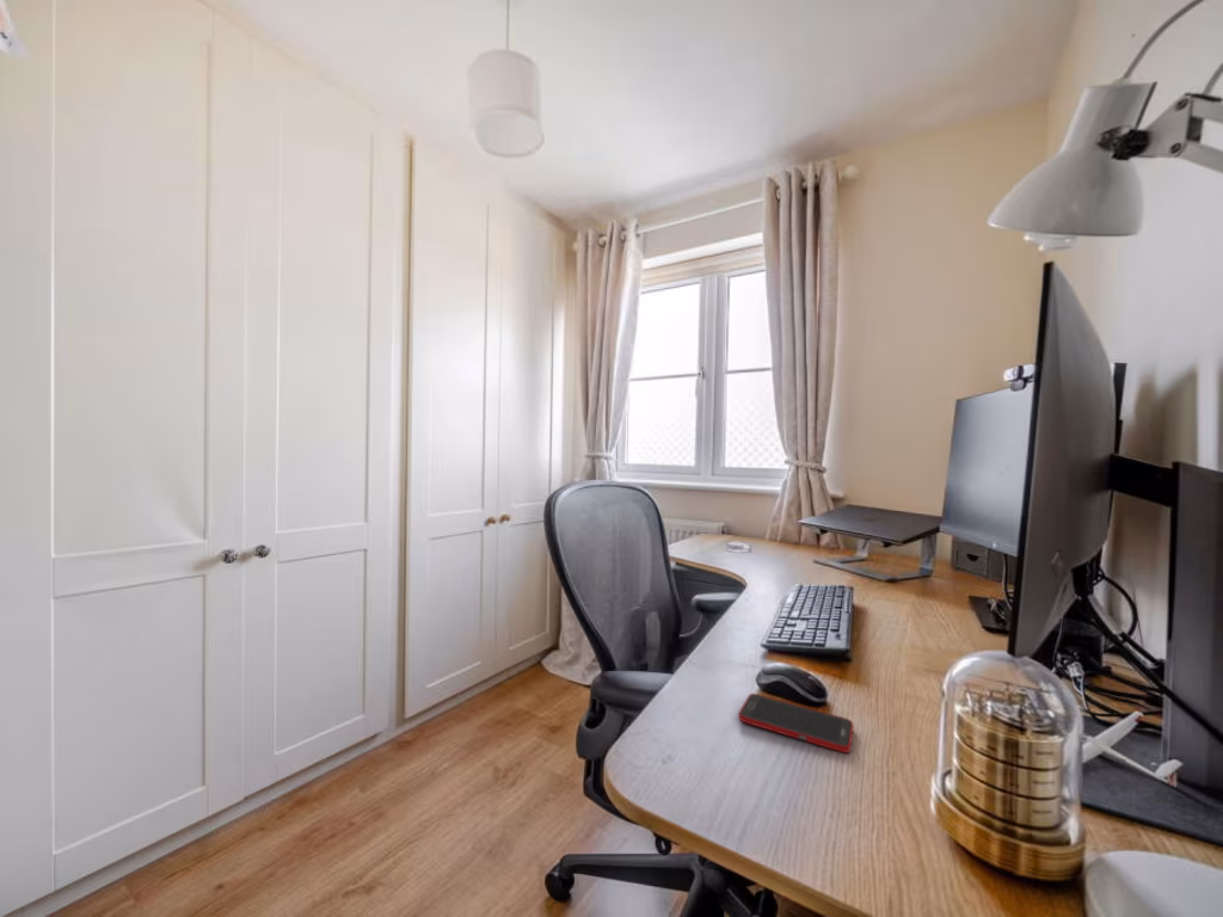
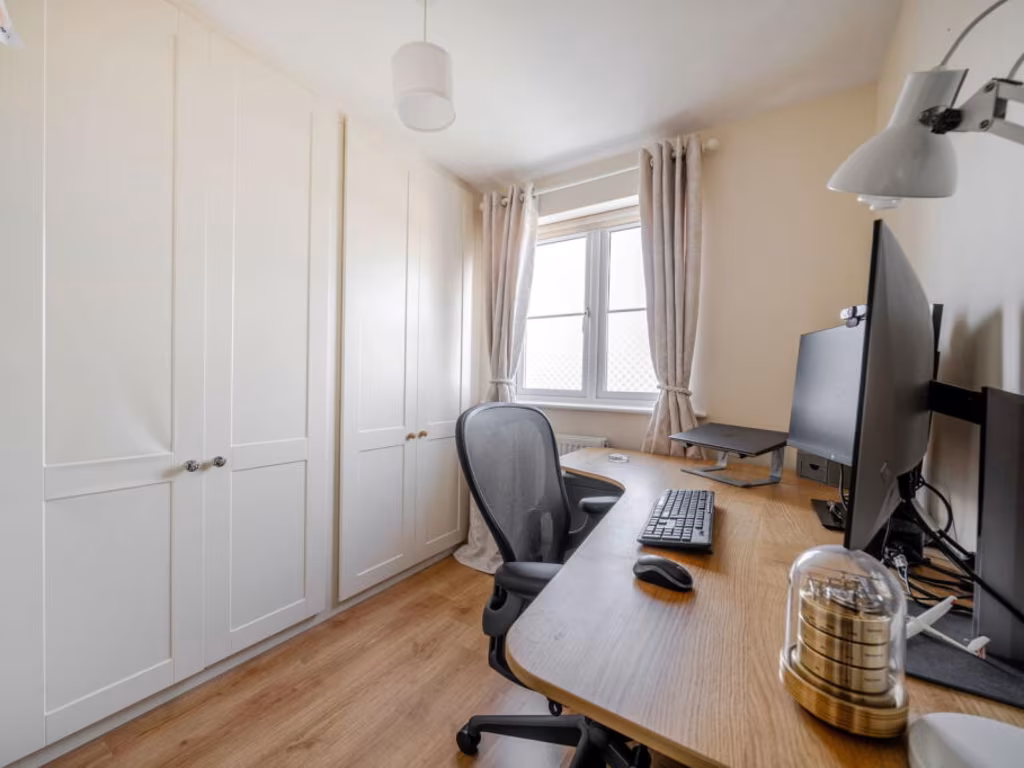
- cell phone (794, 720)
